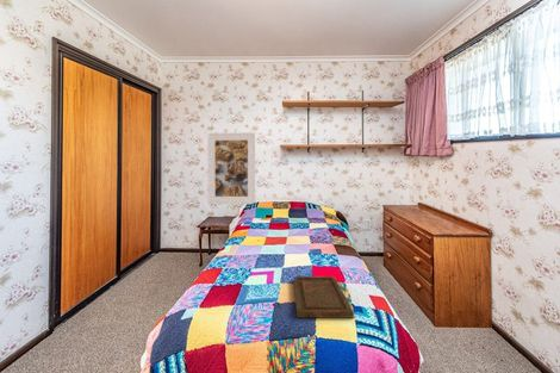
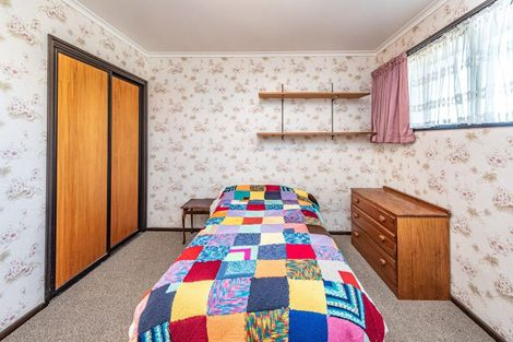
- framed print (231, 168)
- tray (318, 293)
